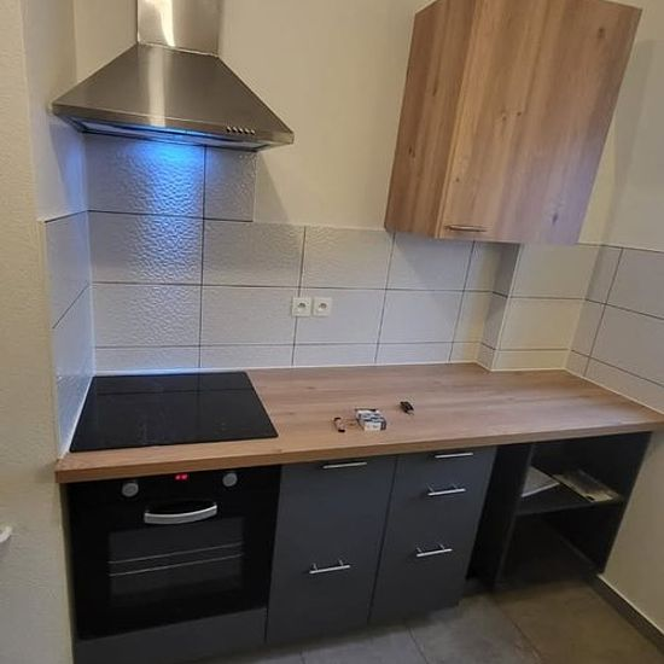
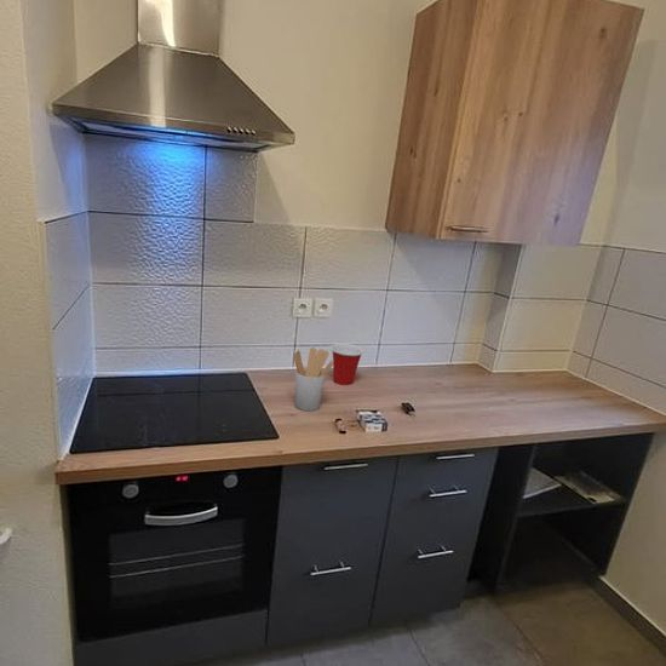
+ cup (345, 364)
+ utensil holder (311, 378)
